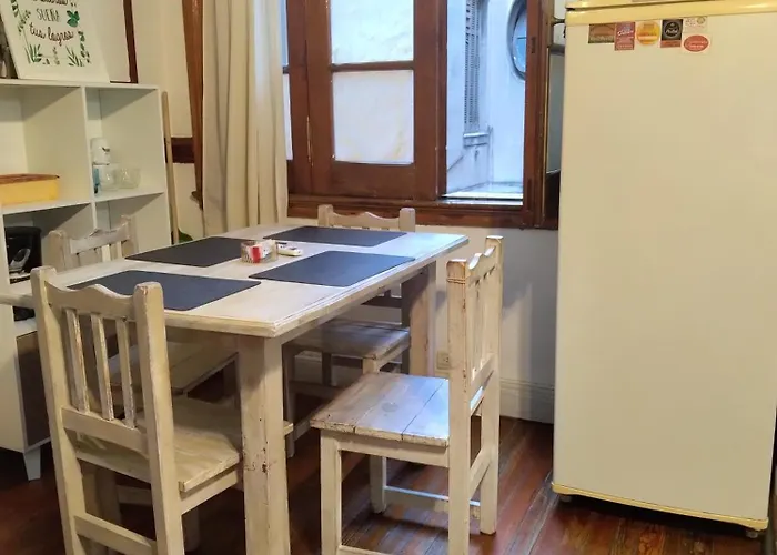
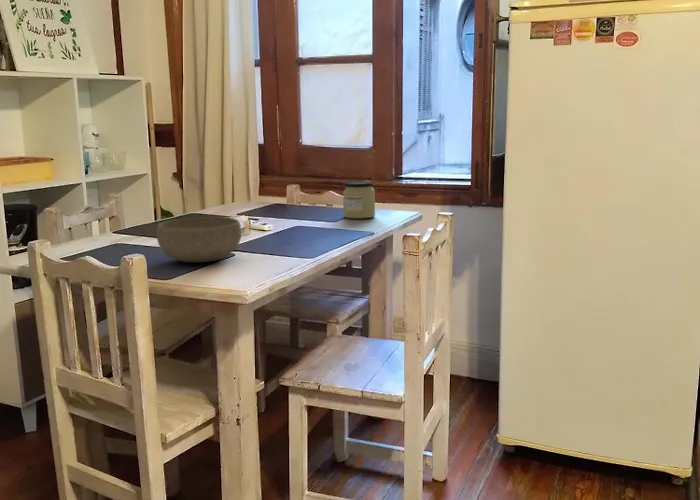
+ jar (359, 199)
+ bowl (200, 241)
